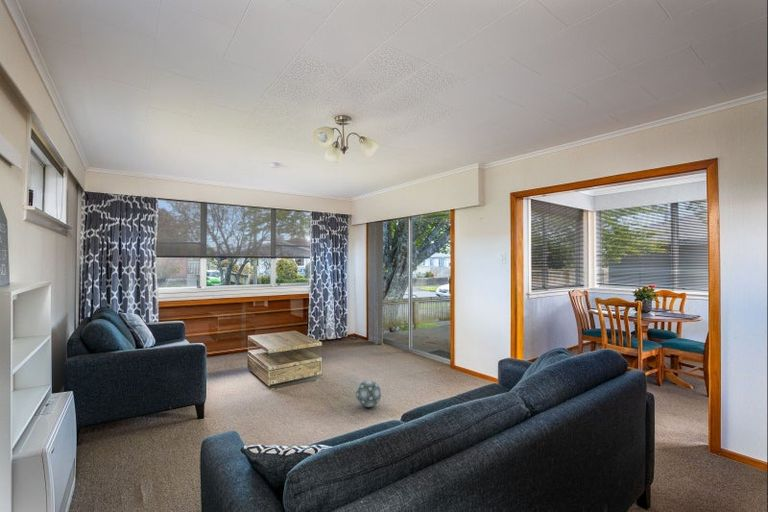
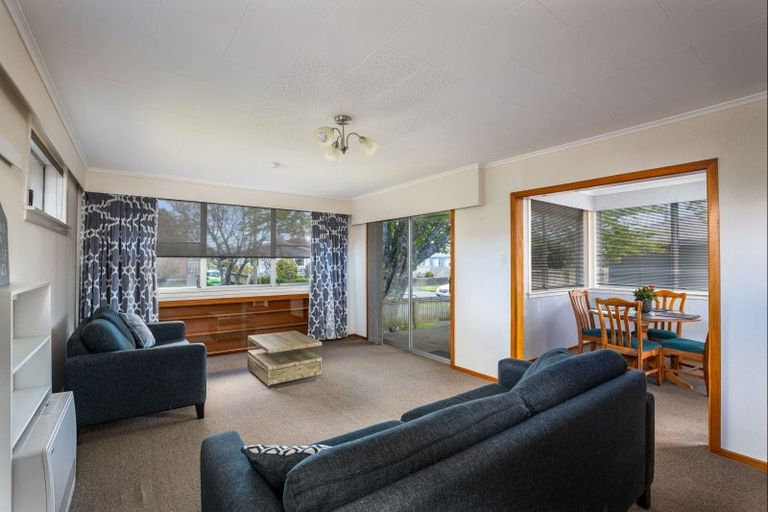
- ball (368, 393)
